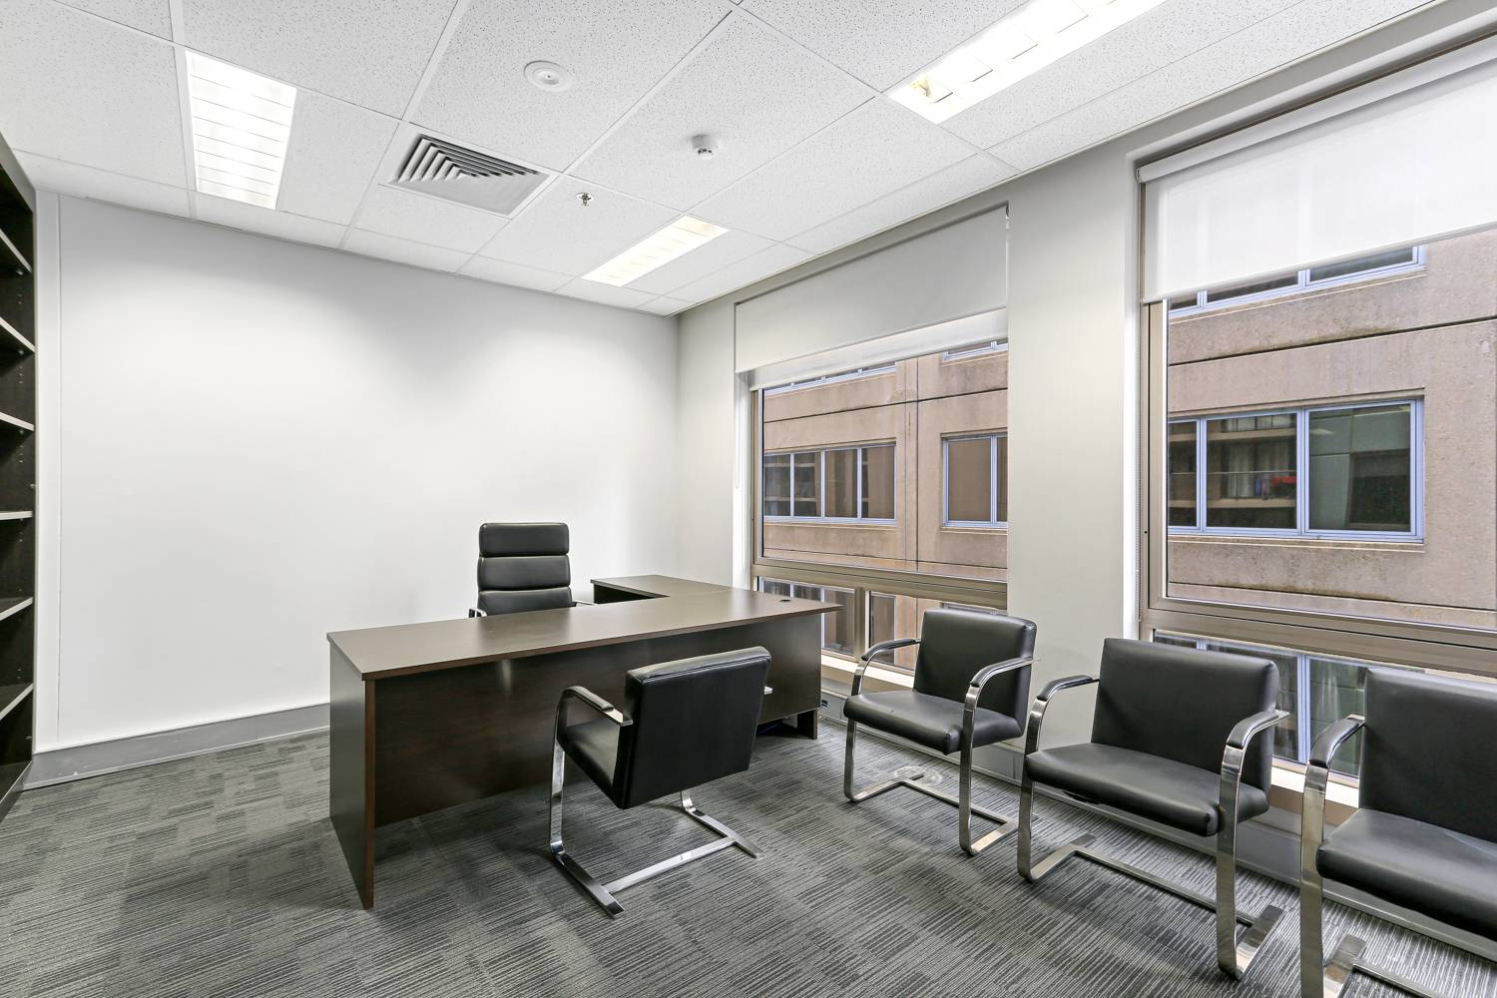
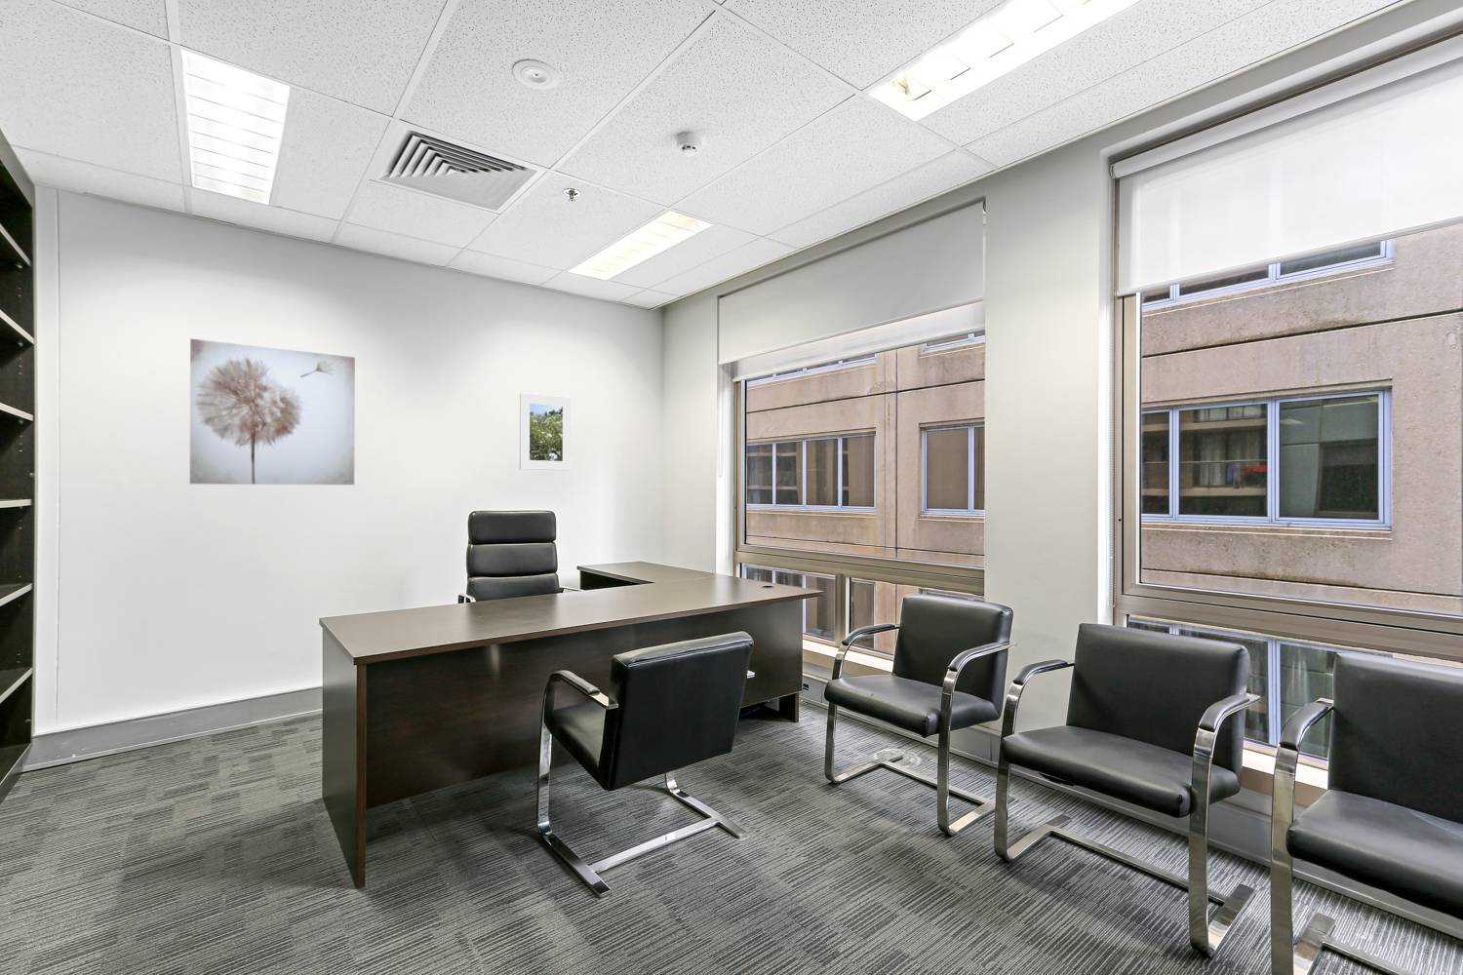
+ wall art (276, 417)
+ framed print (545, 432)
